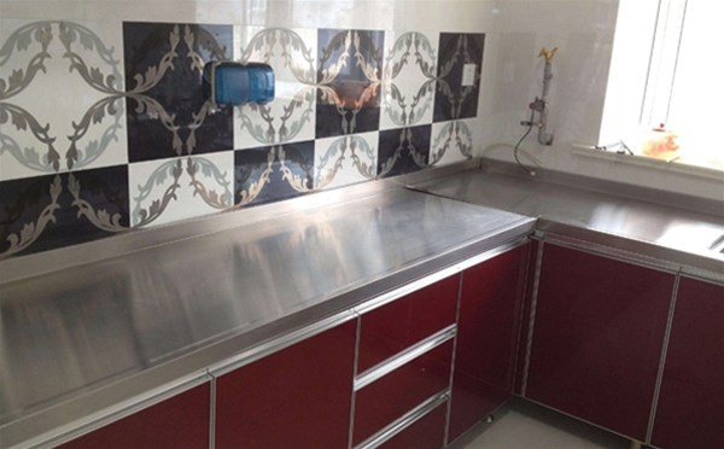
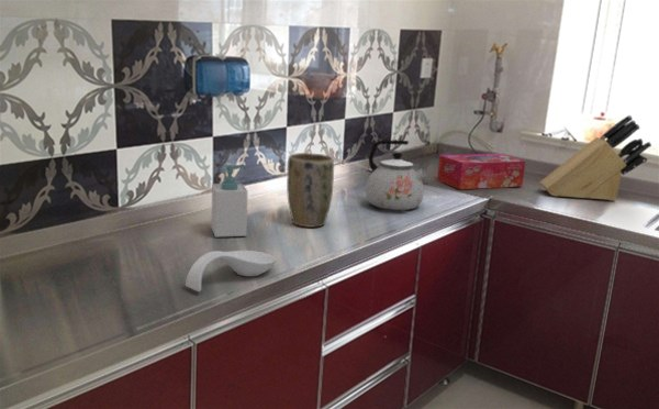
+ knife block (595, 155)
+ spoon rest (232, 263)
+ plant pot (310, 190)
+ kettle (396, 173)
+ tissue box (480, 170)
+ soap bottle (230, 198)
